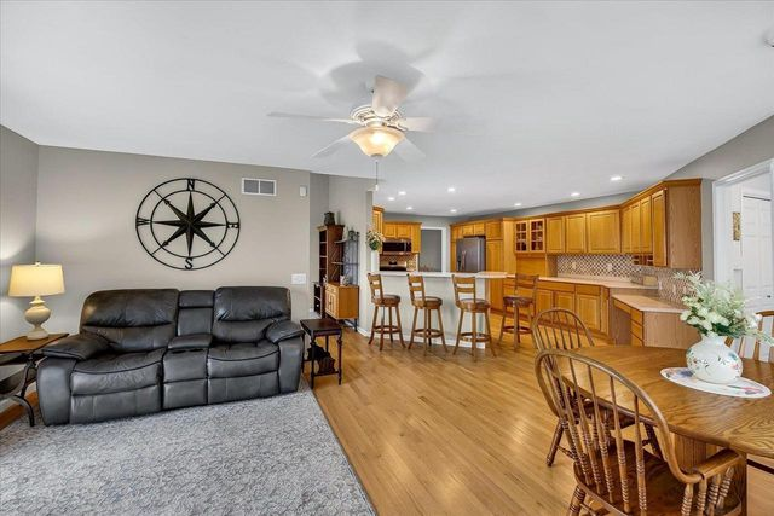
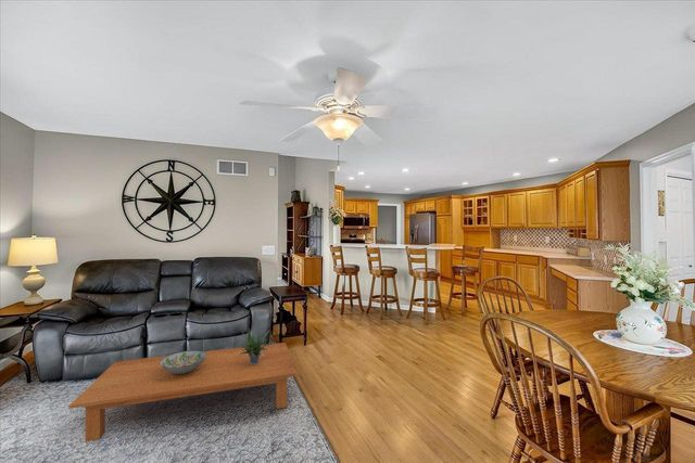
+ decorative bowl (184, 364)
+ potted plant (253, 343)
+ coffee table (201, 384)
